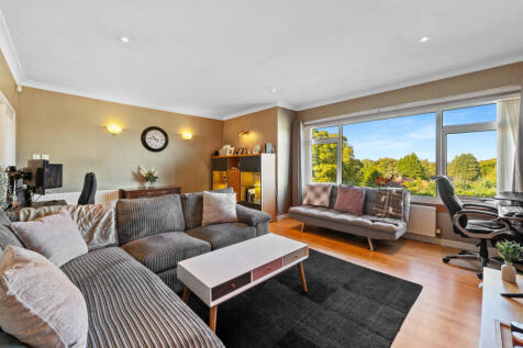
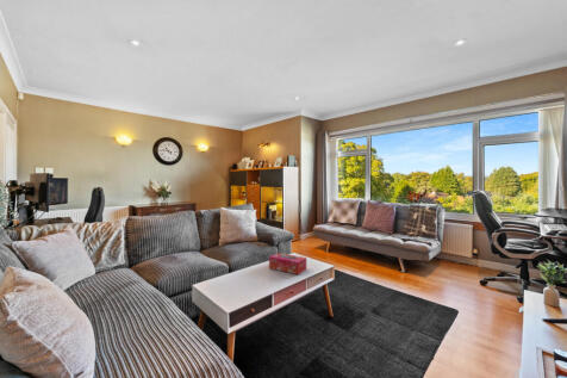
+ tissue box (287, 262)
